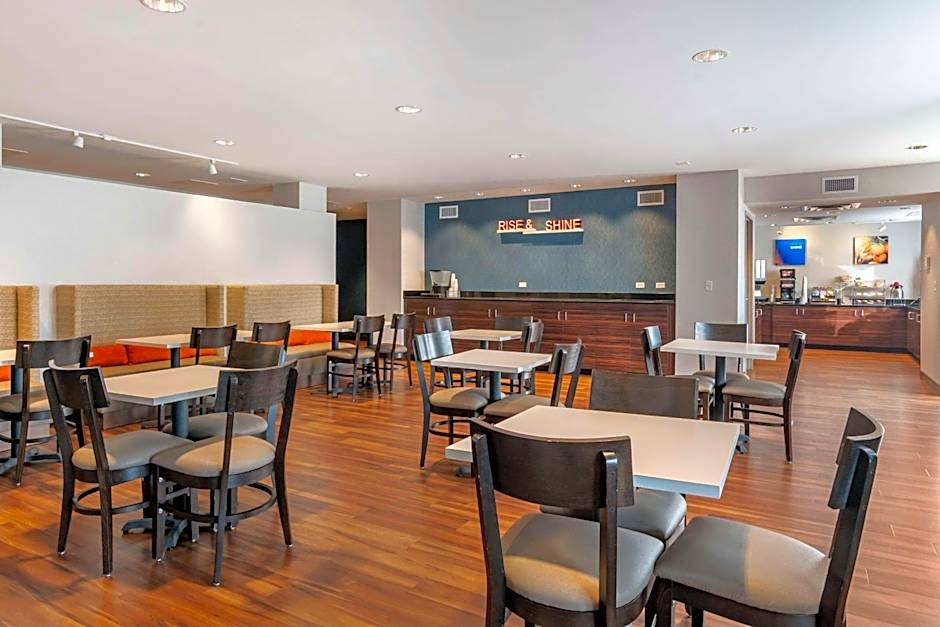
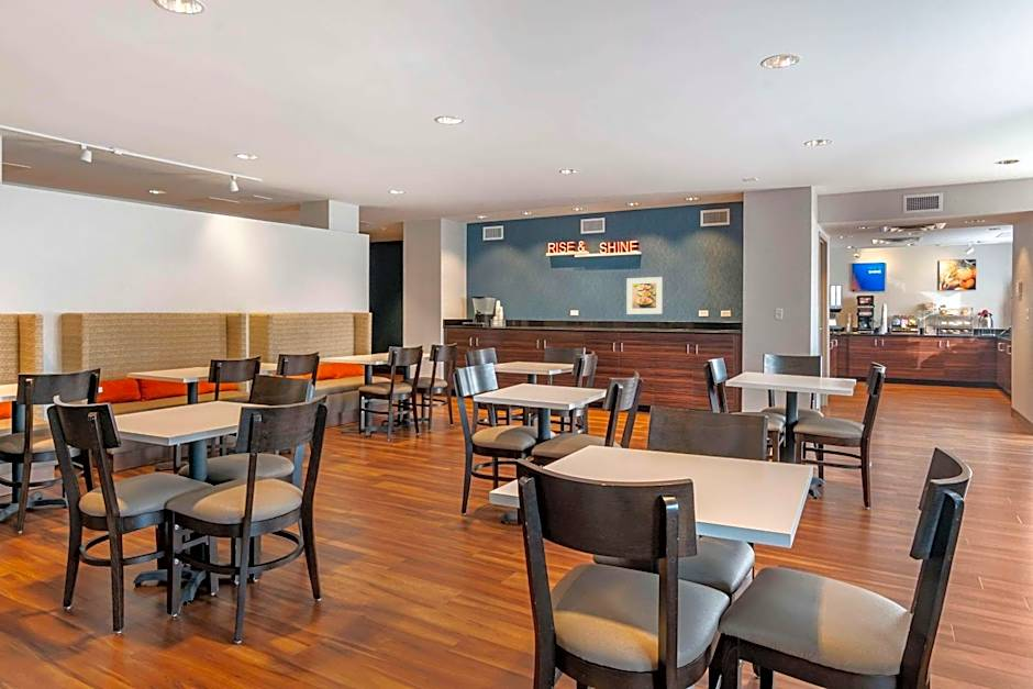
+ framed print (644, 296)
